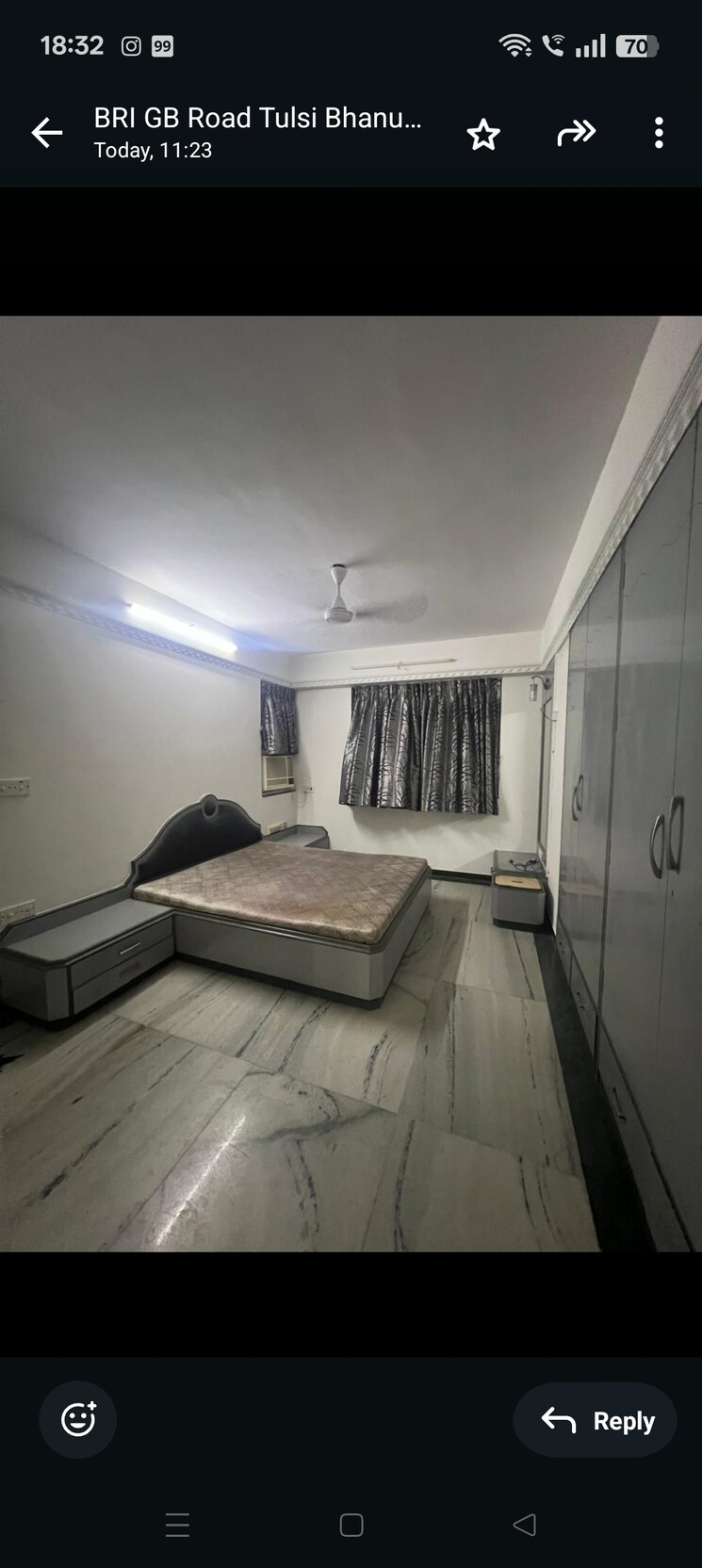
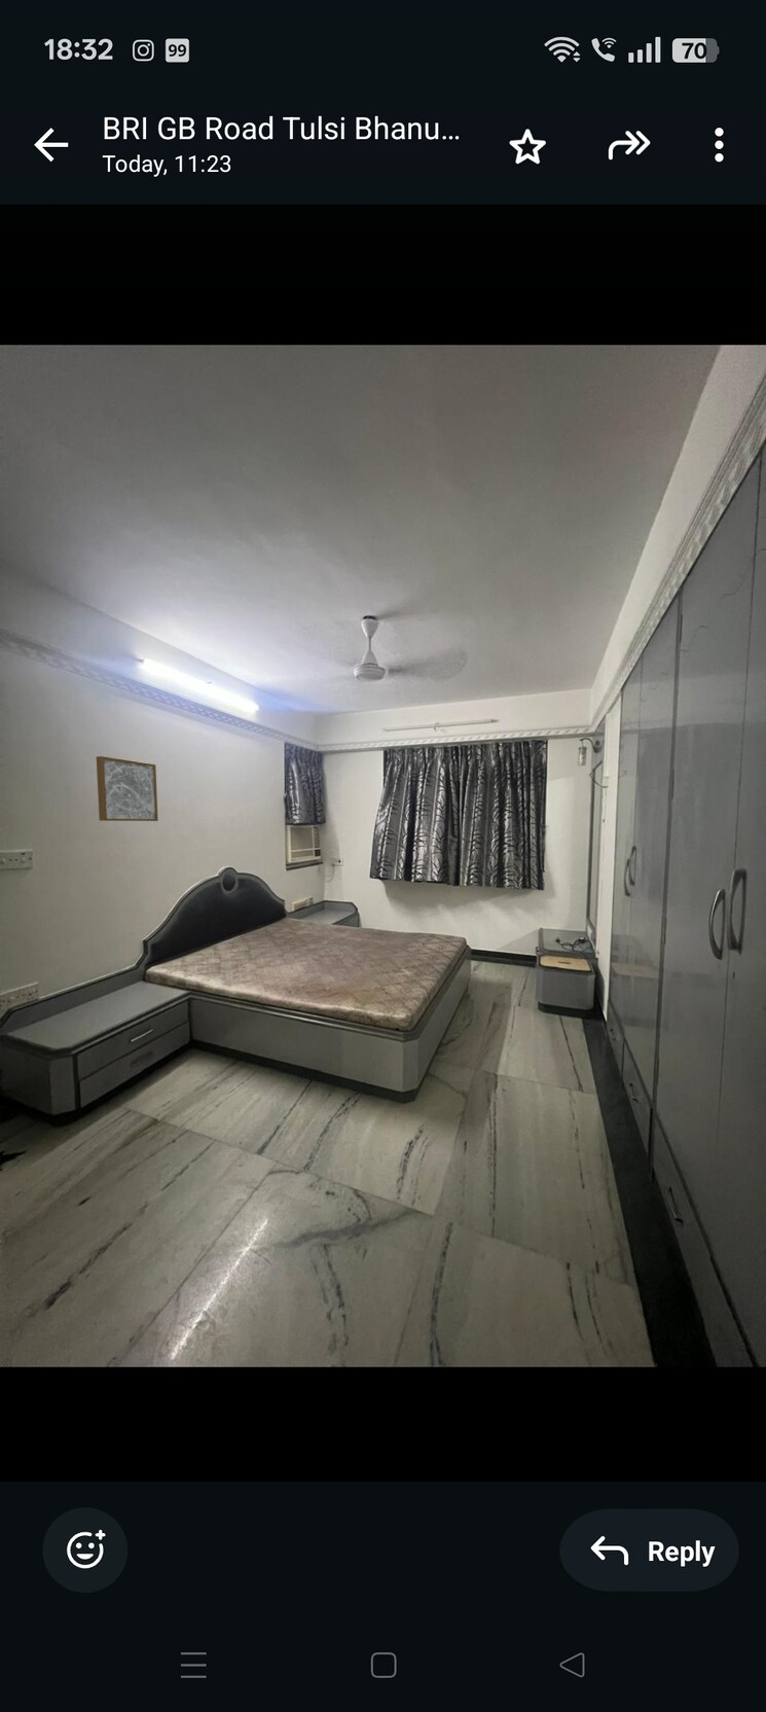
+ wall art (129, 790)
